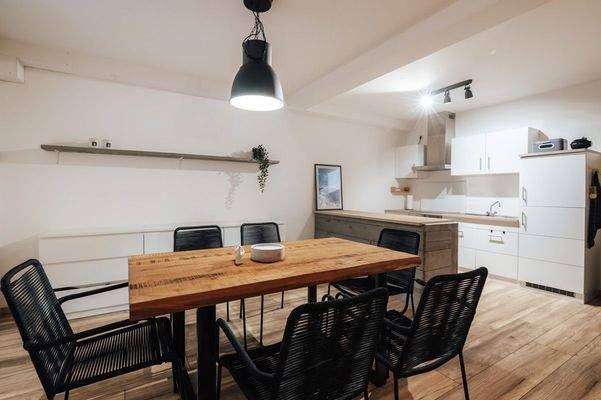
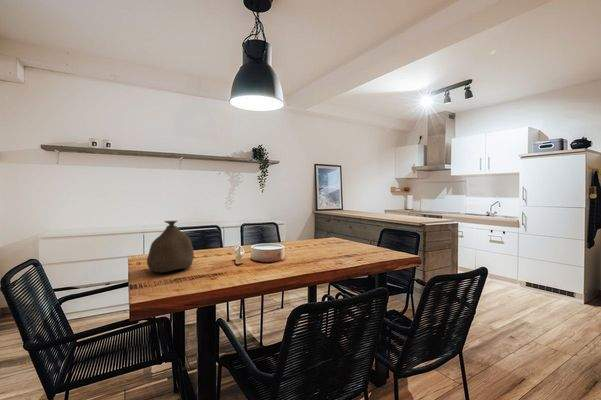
+ bag (172, 245)
